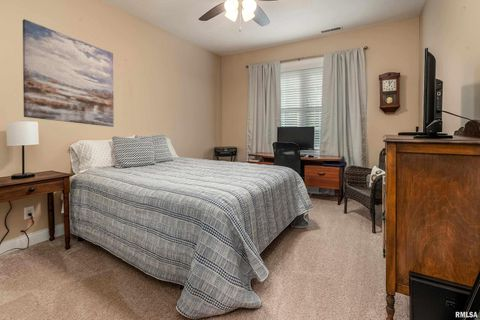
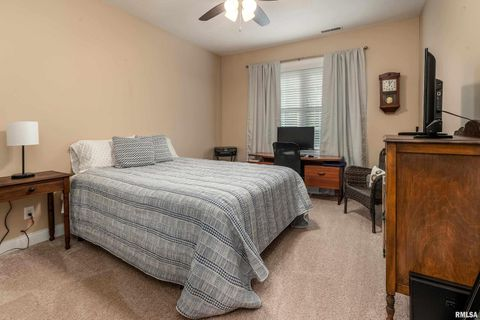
- wall art (74, 80)
